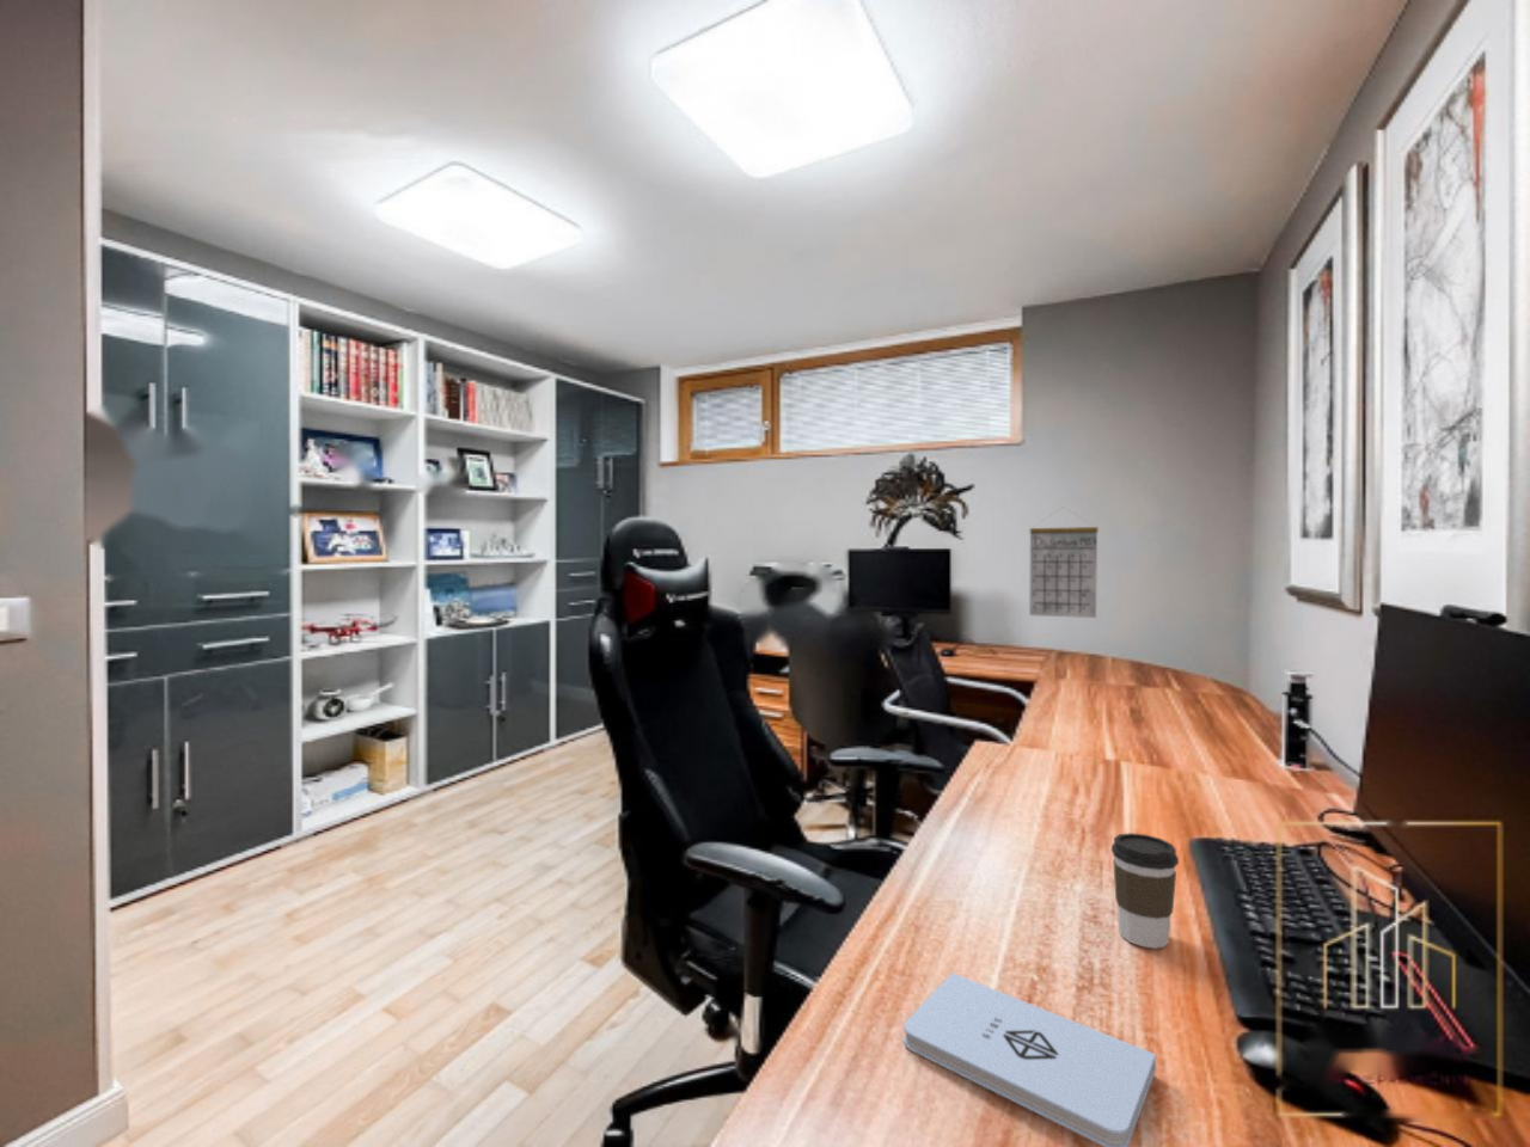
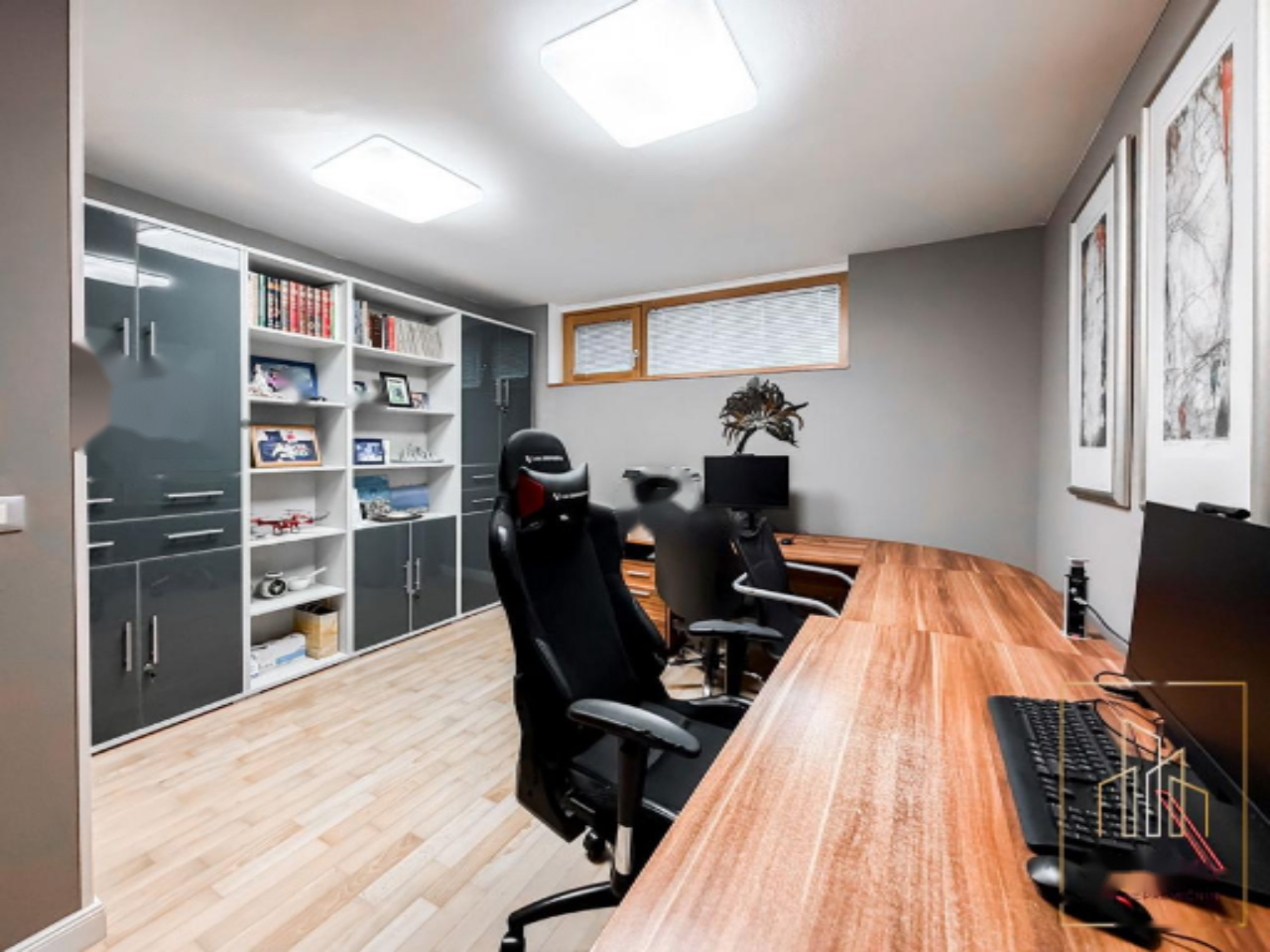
- notepad (1023, 1049)
- calendar (1063, 561)
- coffee cup (1143, 889)
